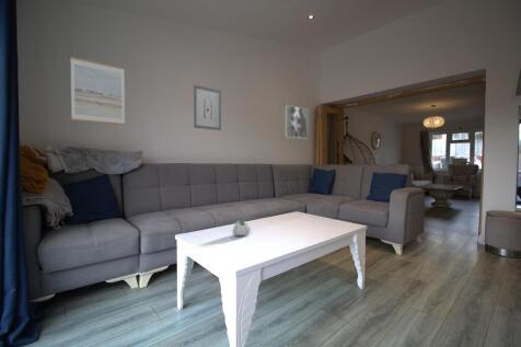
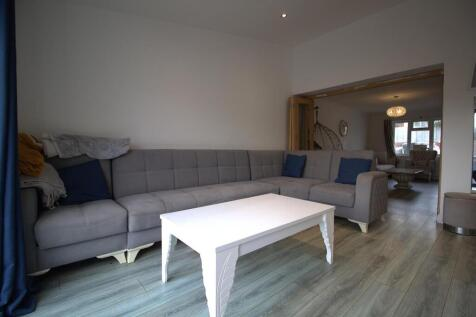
- wall art (99, 92)
- succulent planter (241, 227)
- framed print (297, 123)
- wall art (208, 108)
